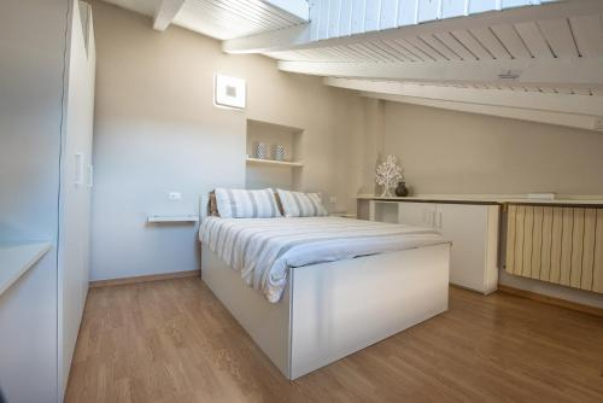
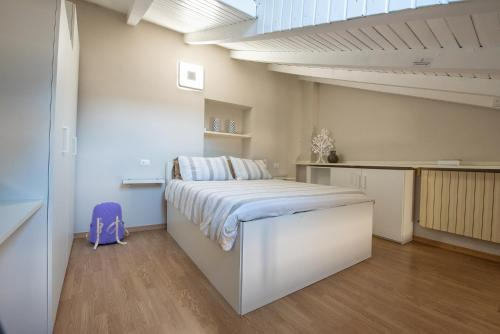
+ backpack (108, 222)
